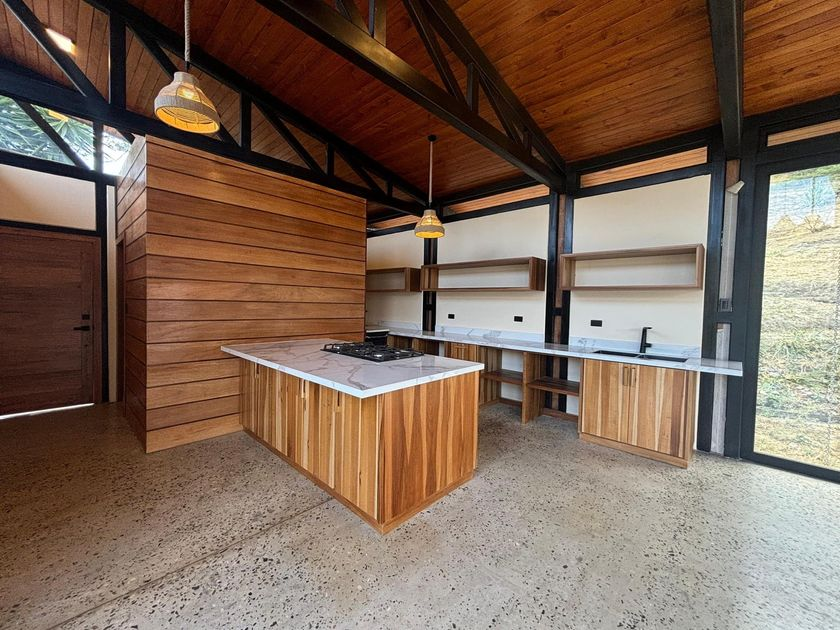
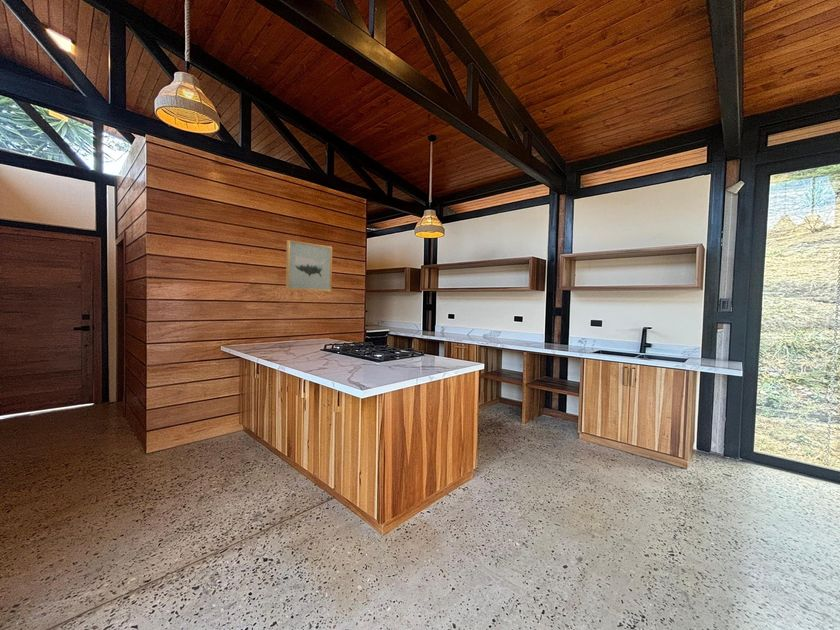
+ wall art (310, 267)
